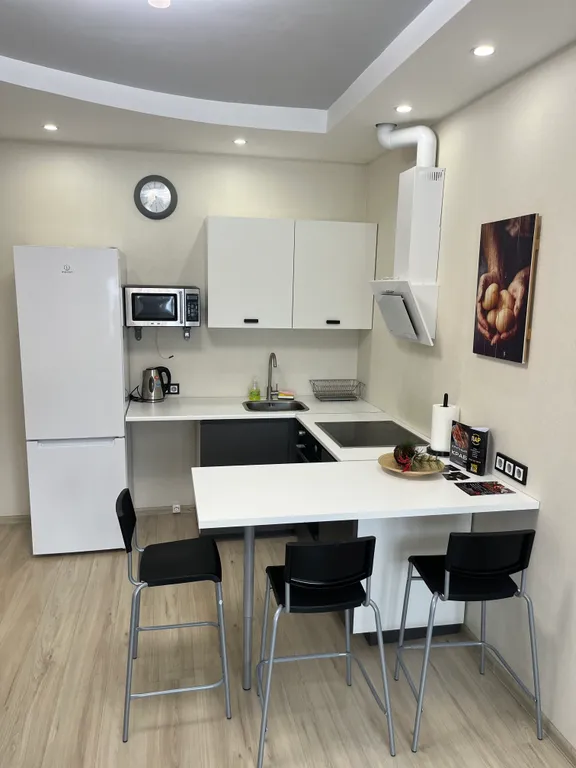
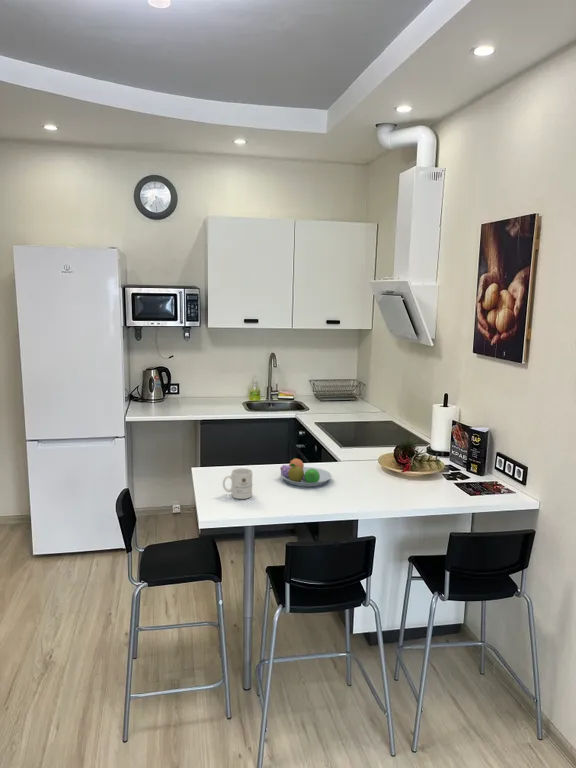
+ fruit bowl (305, 470)
+ mug (237, 483)
